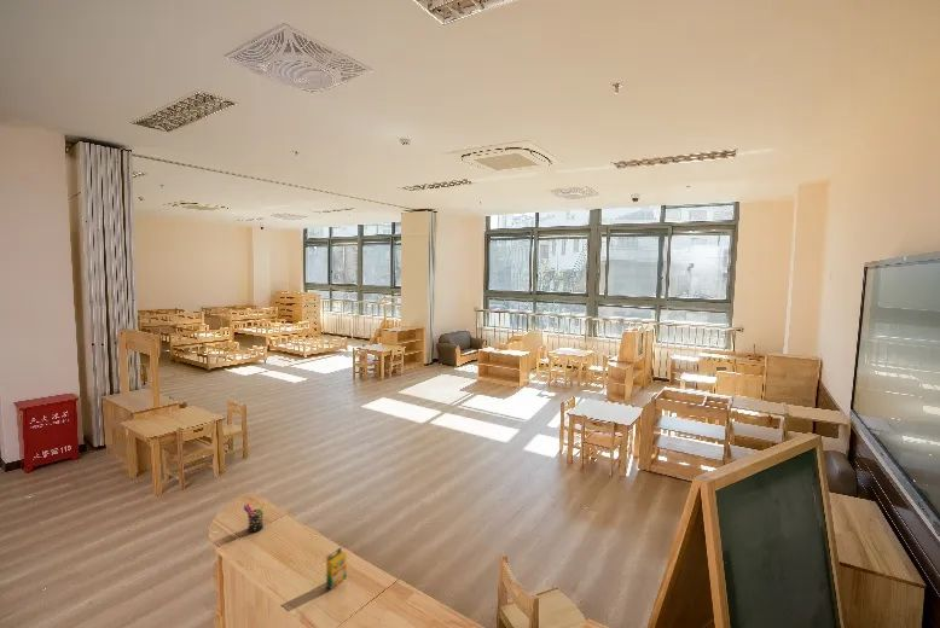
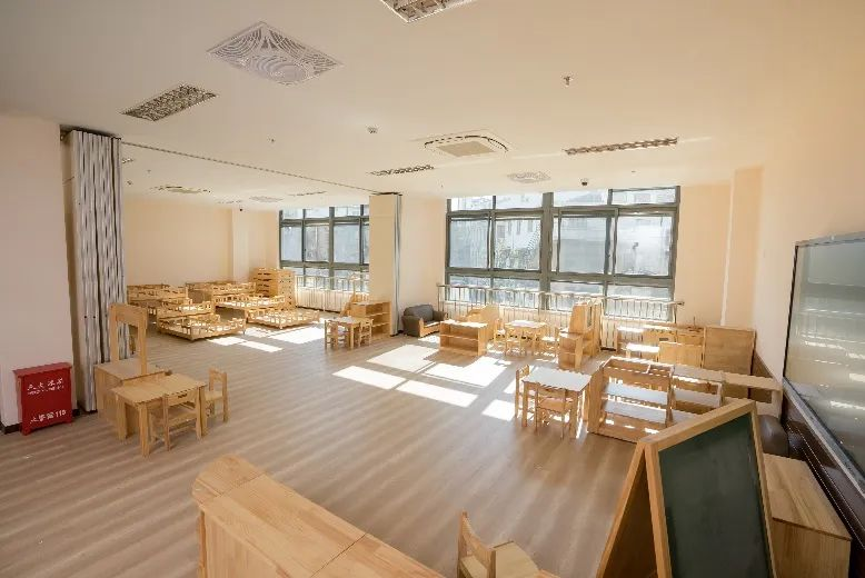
- crayon box (336, 566)
- pen holder (255, 516)
